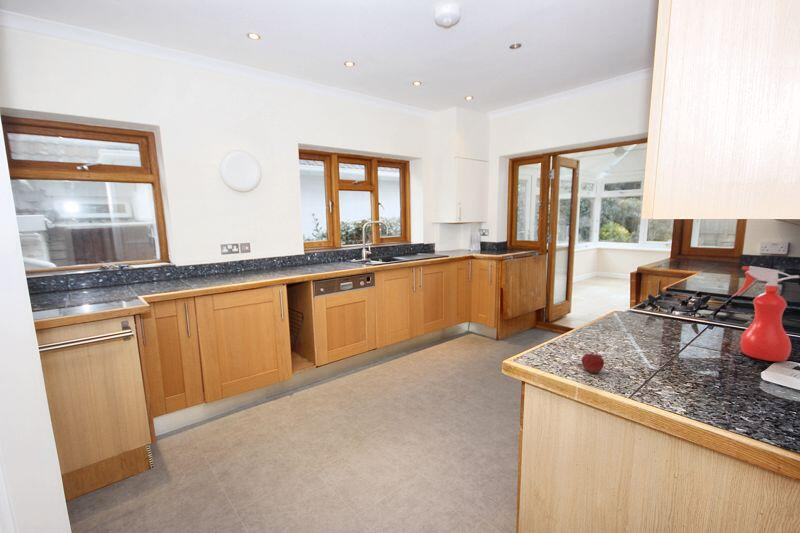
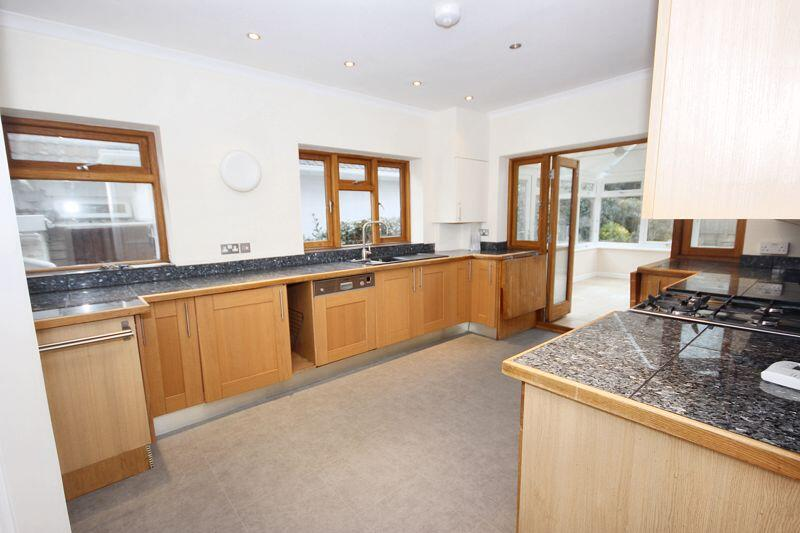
- spray bottle (762, 311)
- fruit (592, 362)
